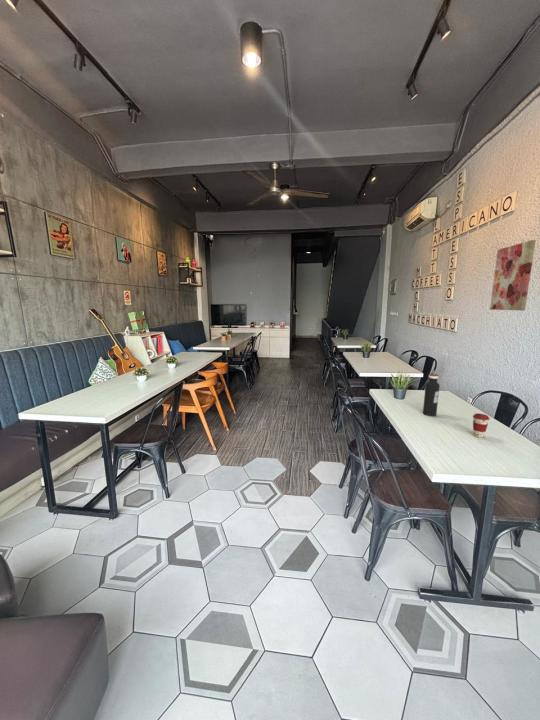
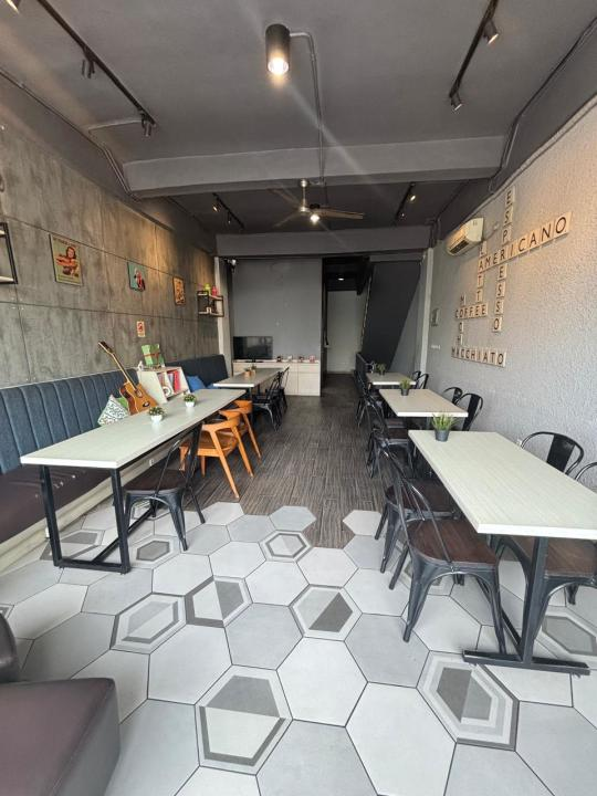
- water bottle (431, 394)
- coffee cup (479, 425)
- wall art (510, 278)
